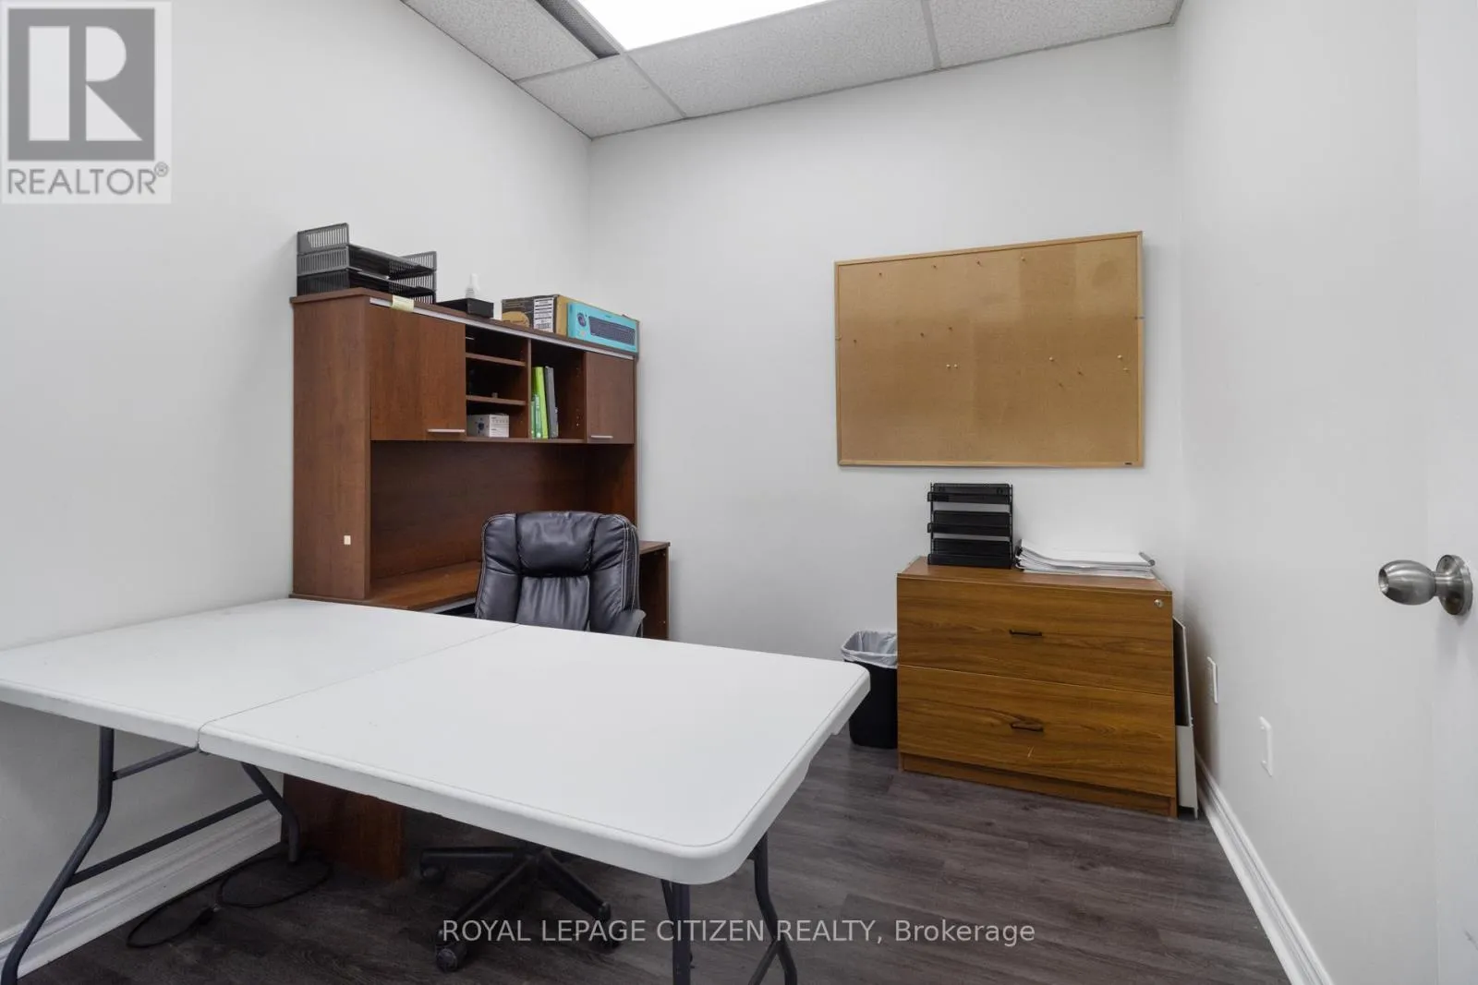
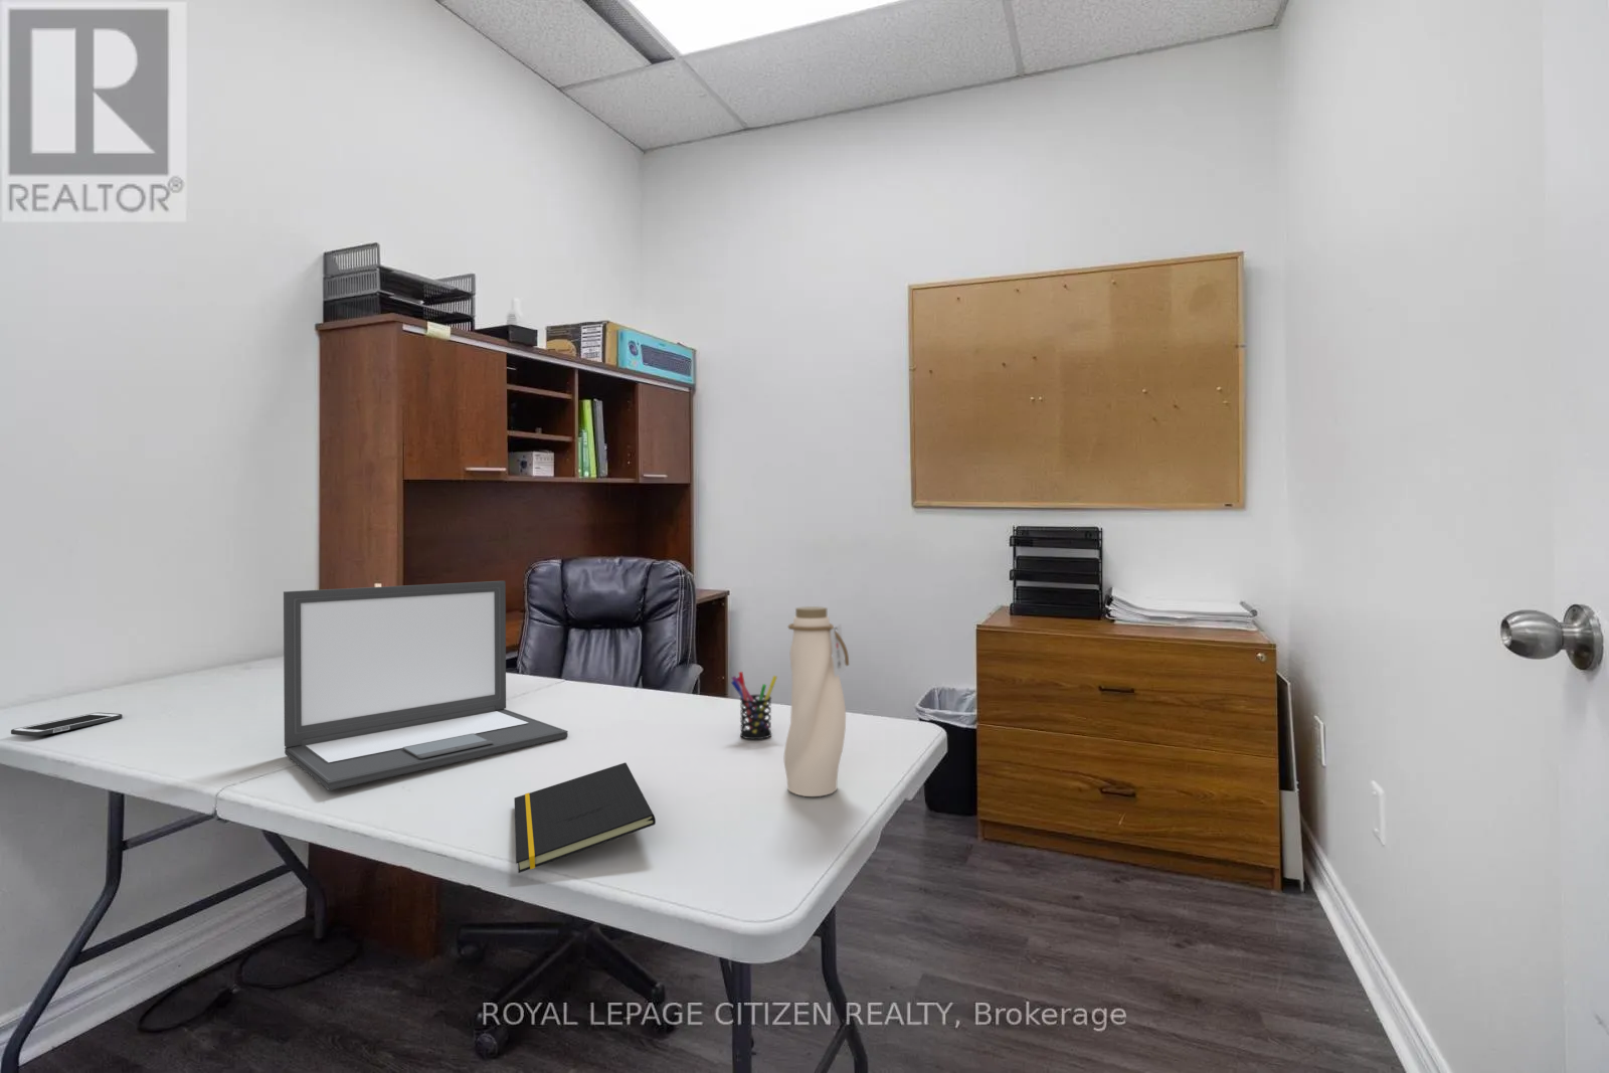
+ laptop (431, 667)
+ water bottle (815, 698)
+ cell phone (68, 725)
+ notepad (579, 810)
+ pen holder (755, 703)
